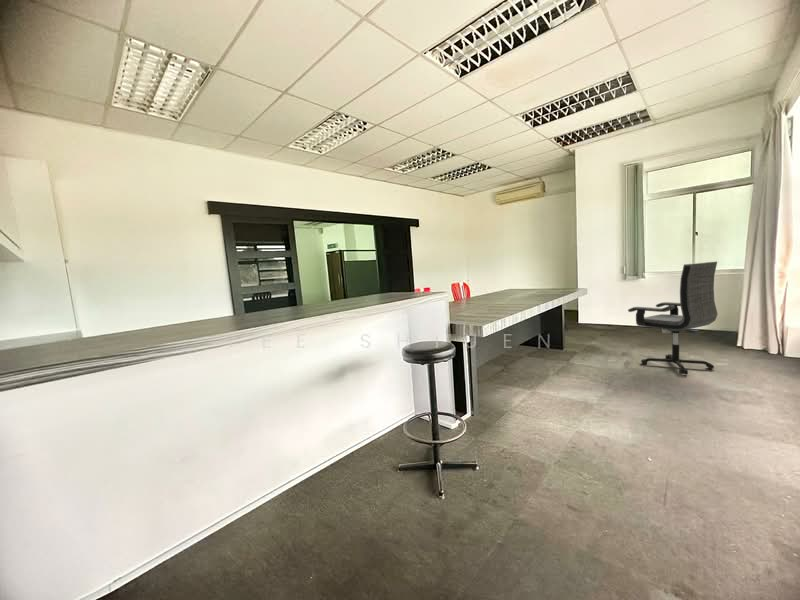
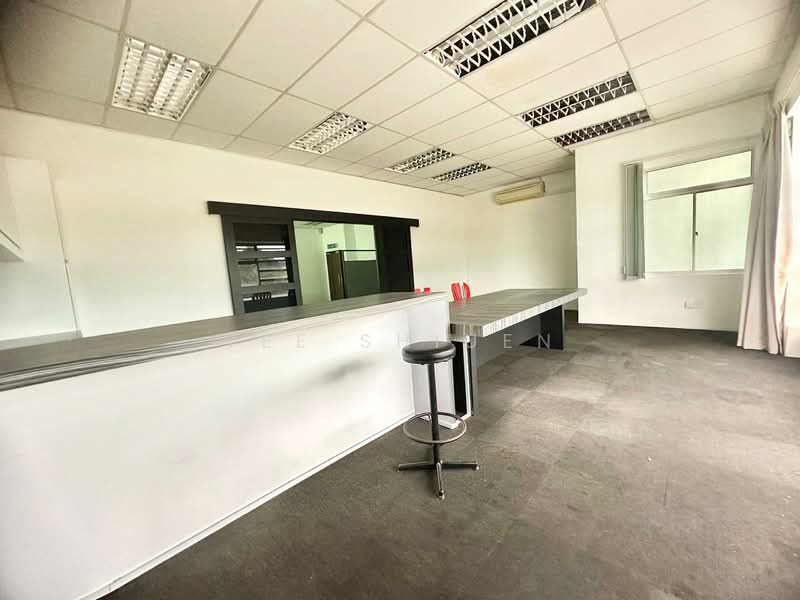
- office chair (672, 315)
